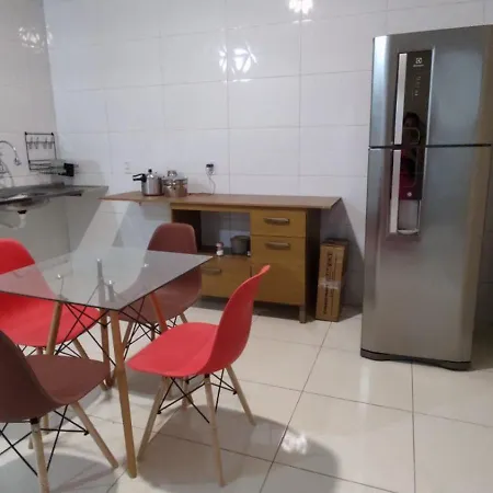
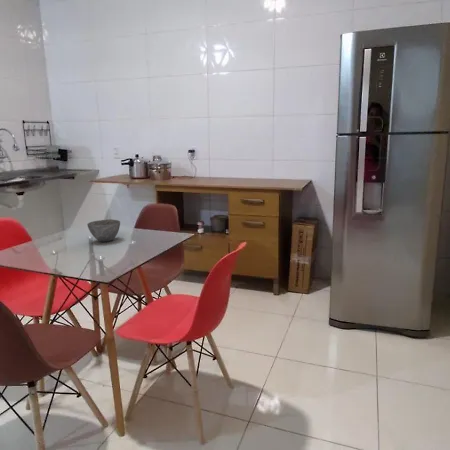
+ bowl (104, 231)
